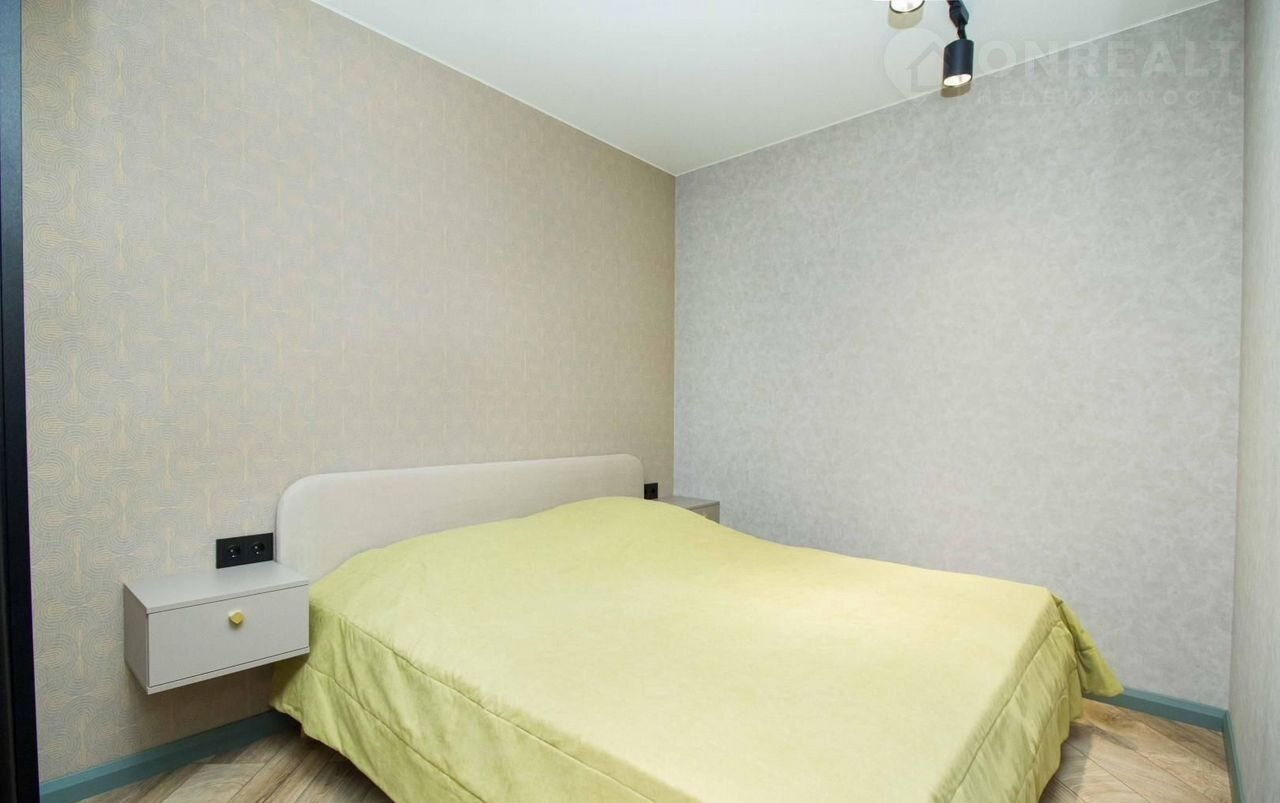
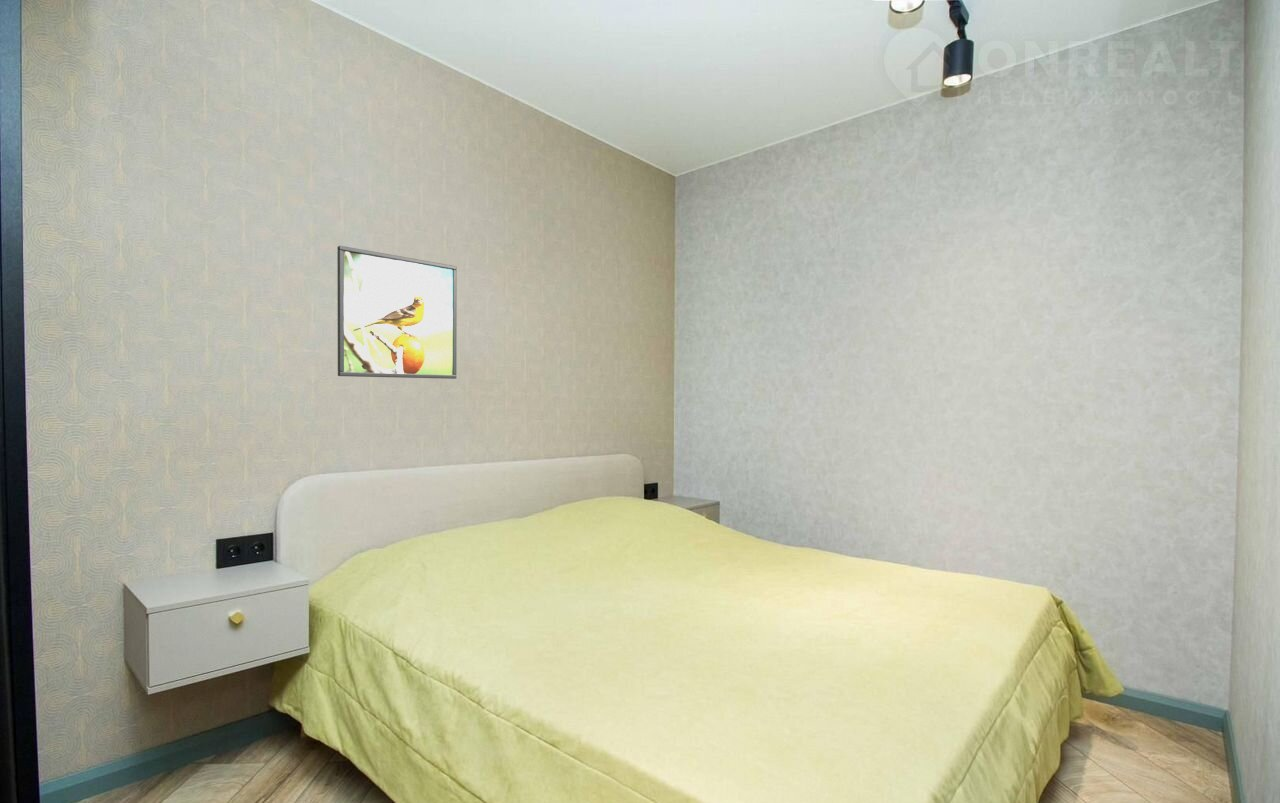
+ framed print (401, 317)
